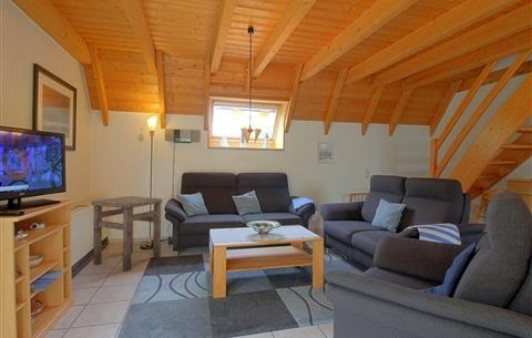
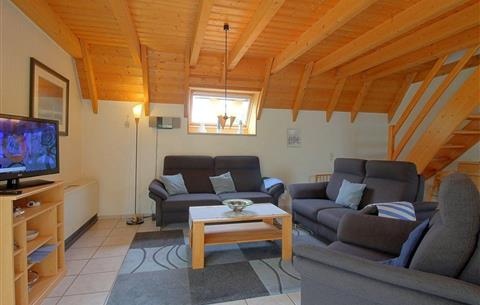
- side table (127, 229)
